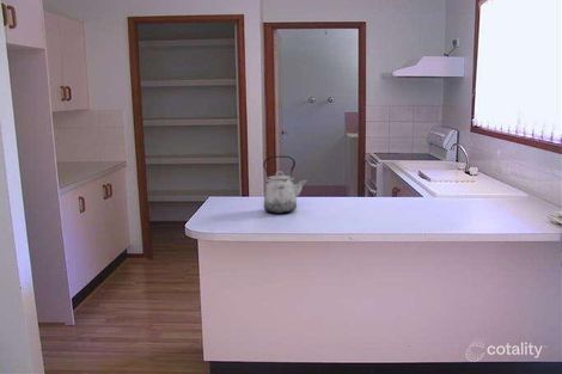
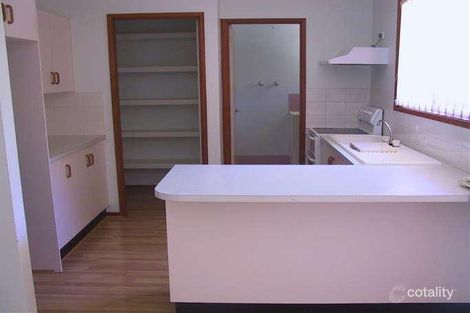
- kettle (286, 183)
